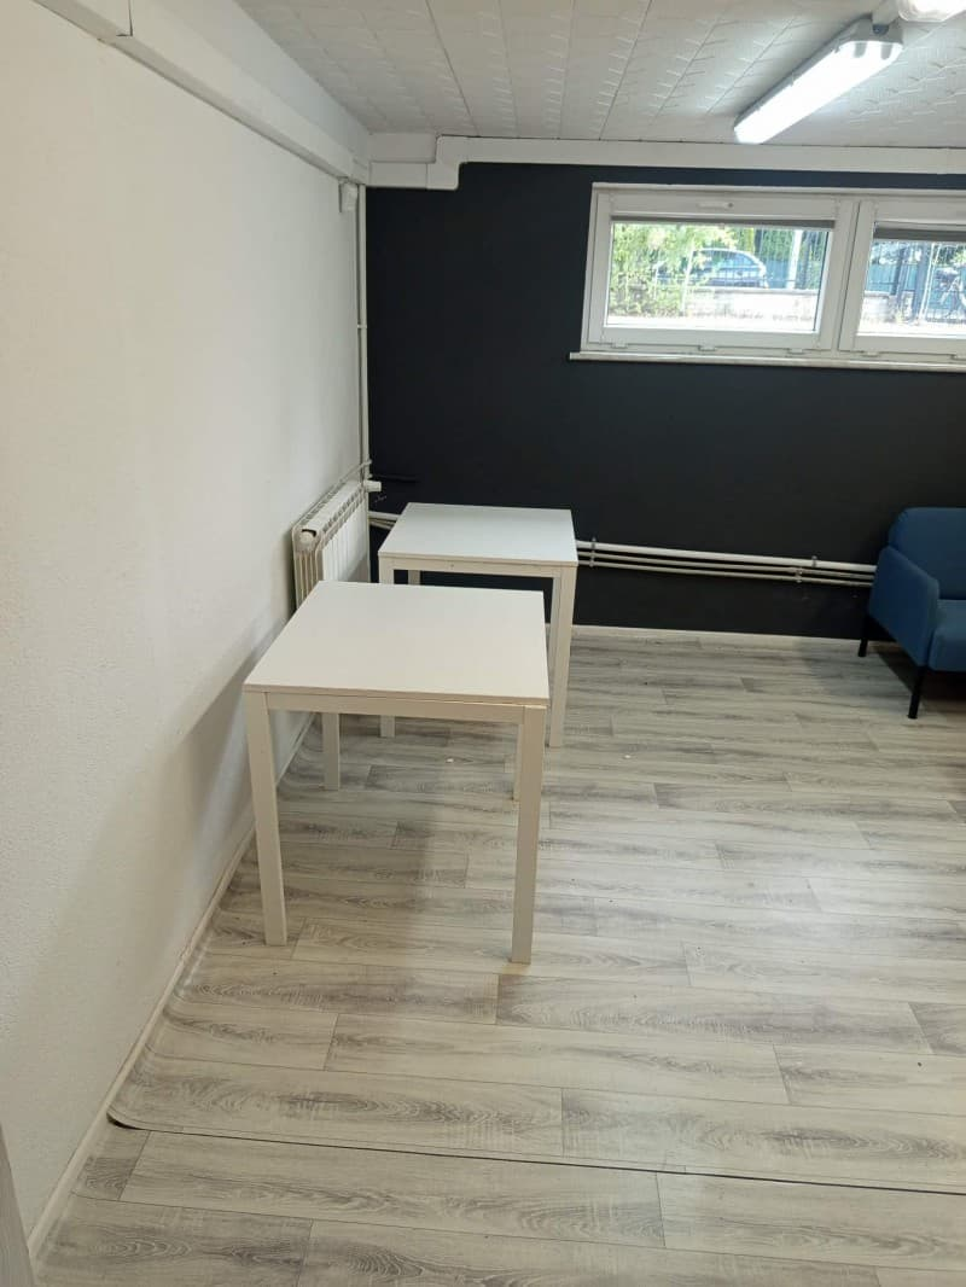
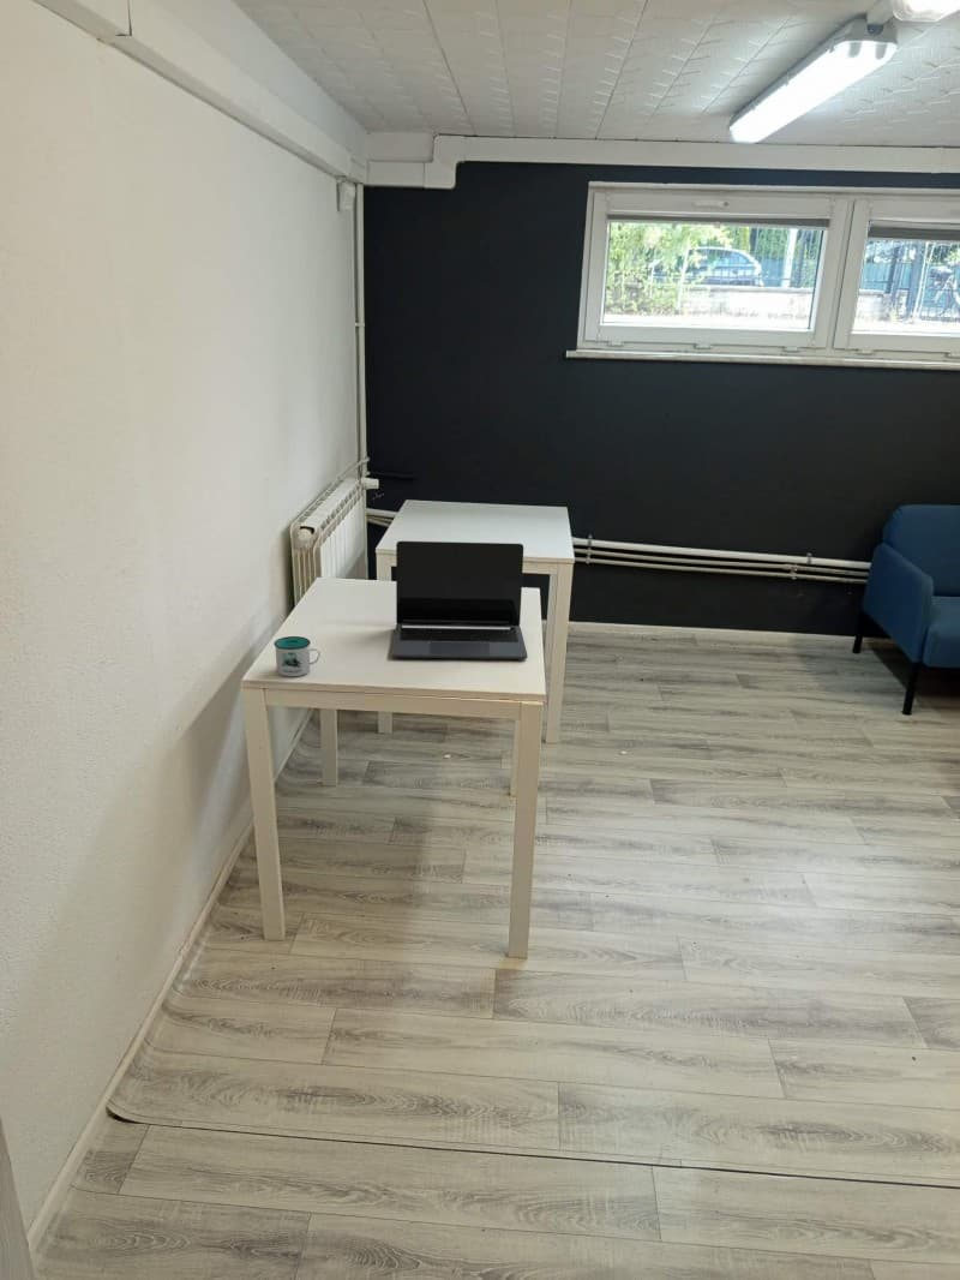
+ mug (298, 656)
+ laptop (460, 598)
